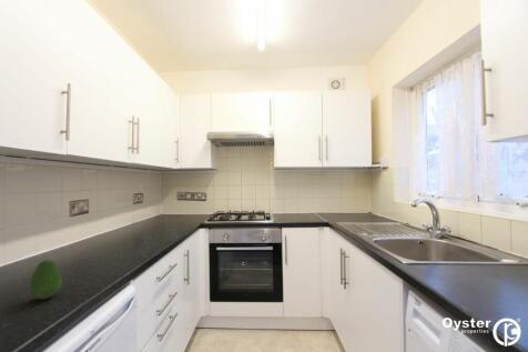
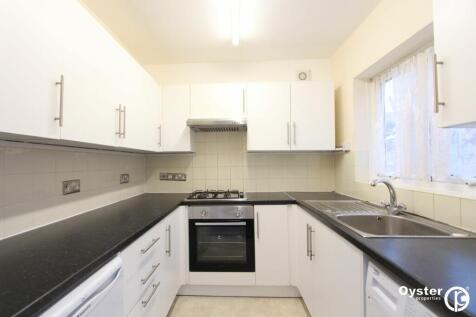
- fruit (45, 278)
